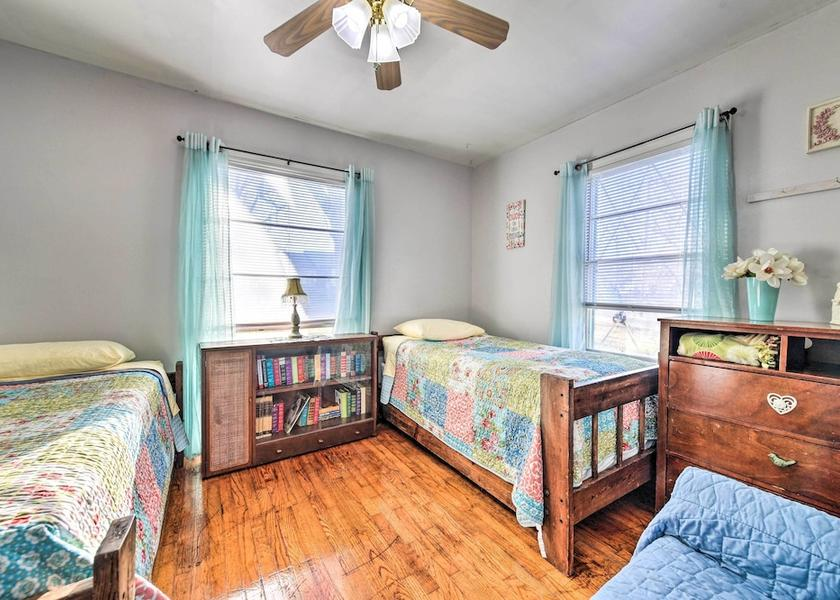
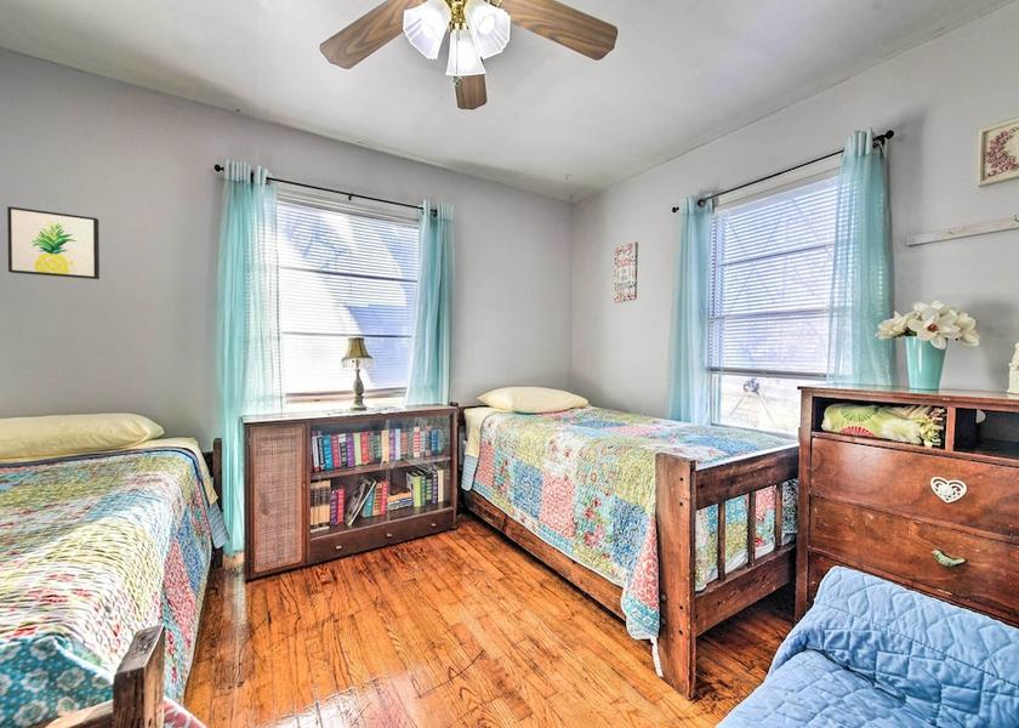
+ wall art (55, 244)
